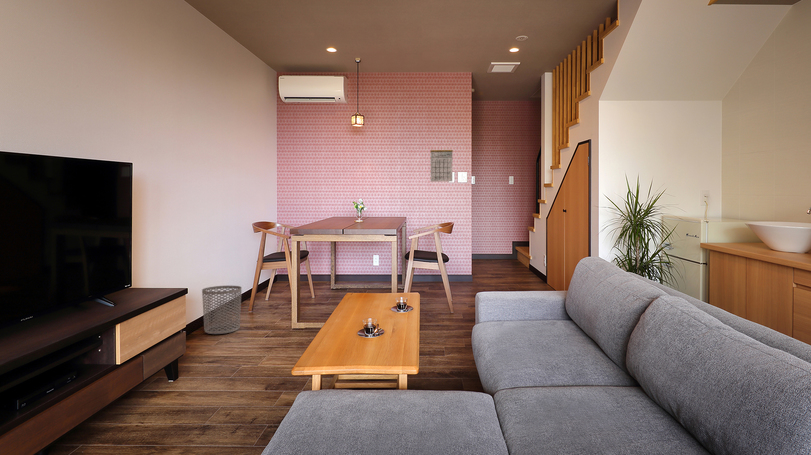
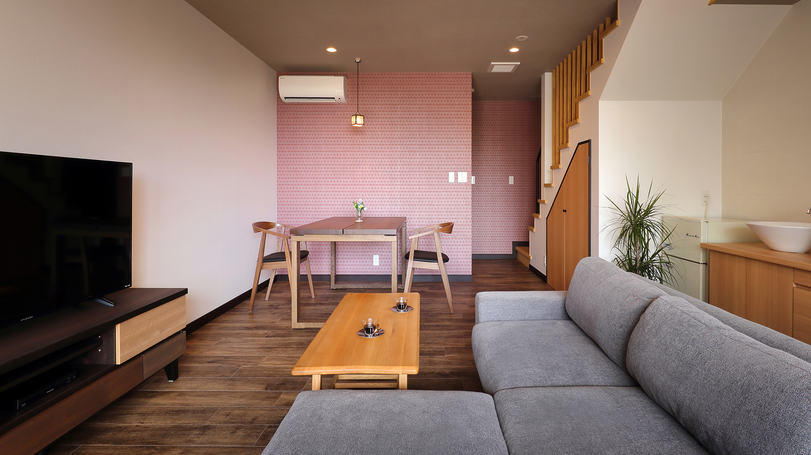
- waste bin (222, 309)
- calendar (441, 162)
